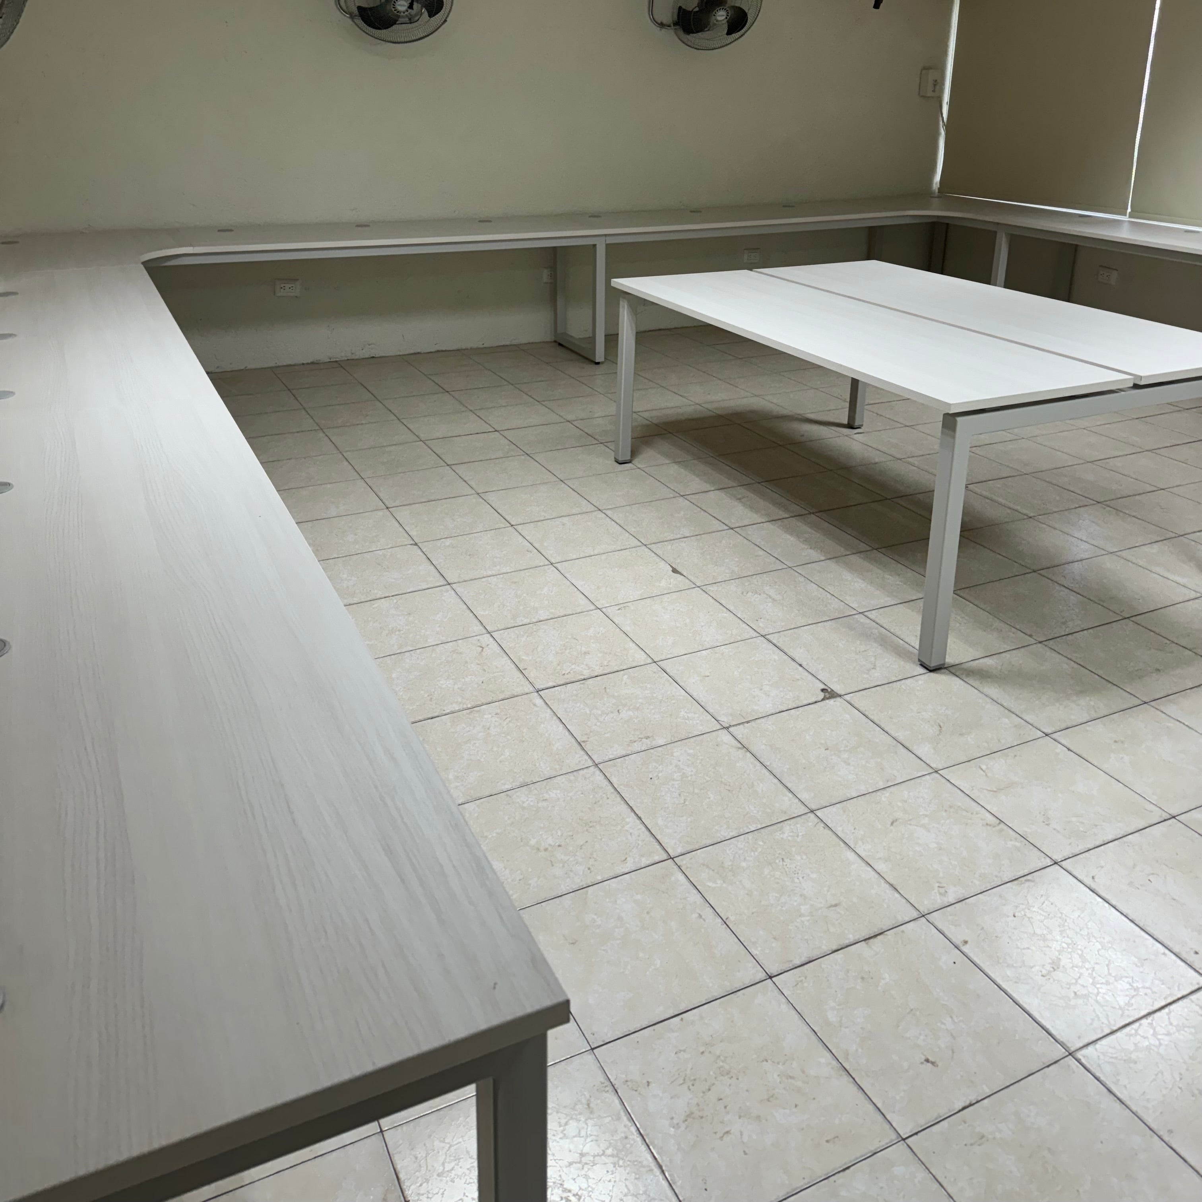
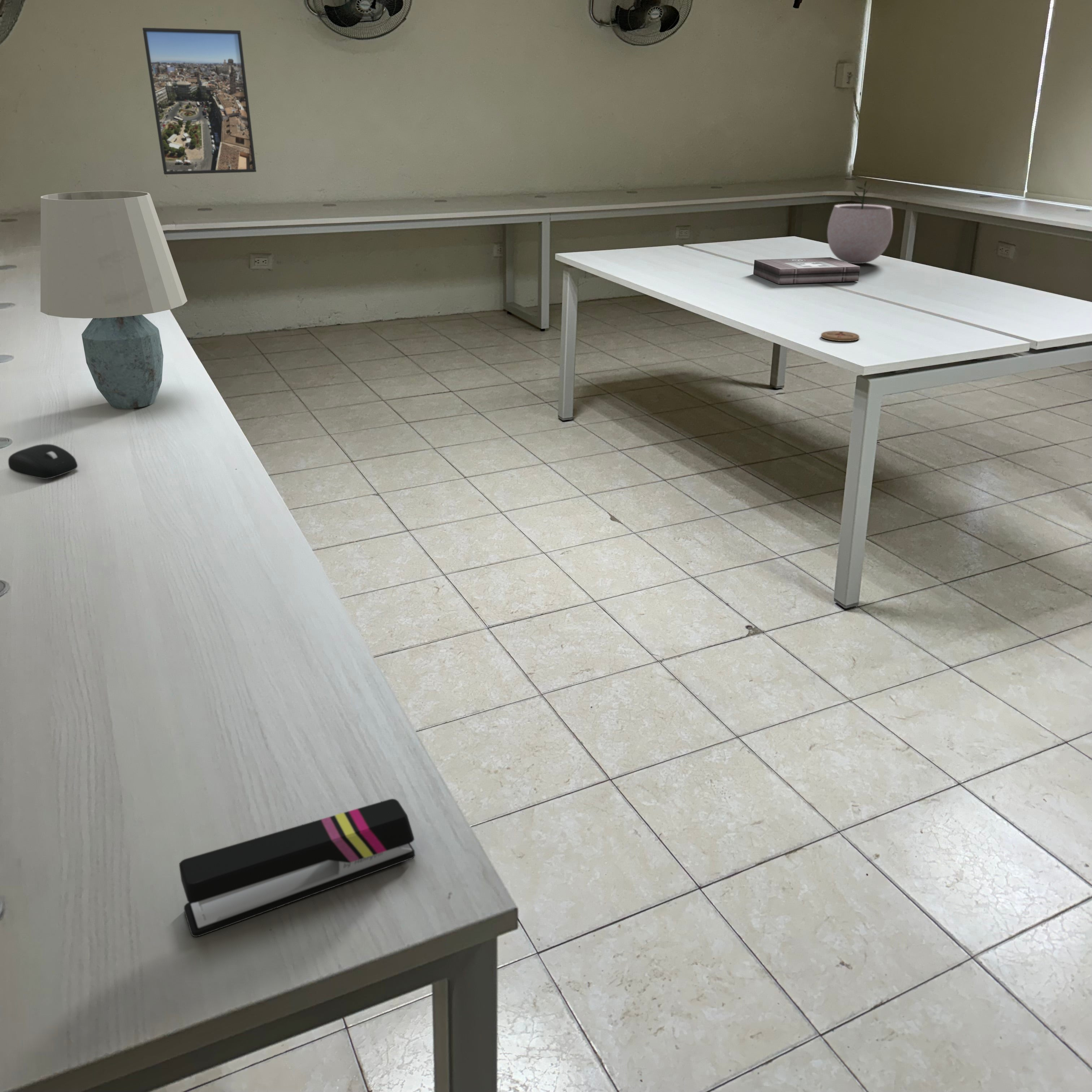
+ first aid kit (805, 270)
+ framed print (202, 103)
+ plant pot (861, 222)
+ coaster (840, 336)
+ stapler (302, 858)
+ computer mouse (39, 459)
+ table lamp (115, 303)
